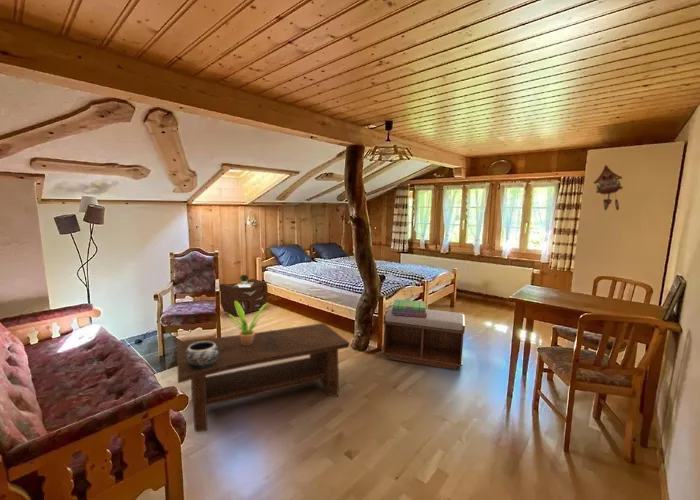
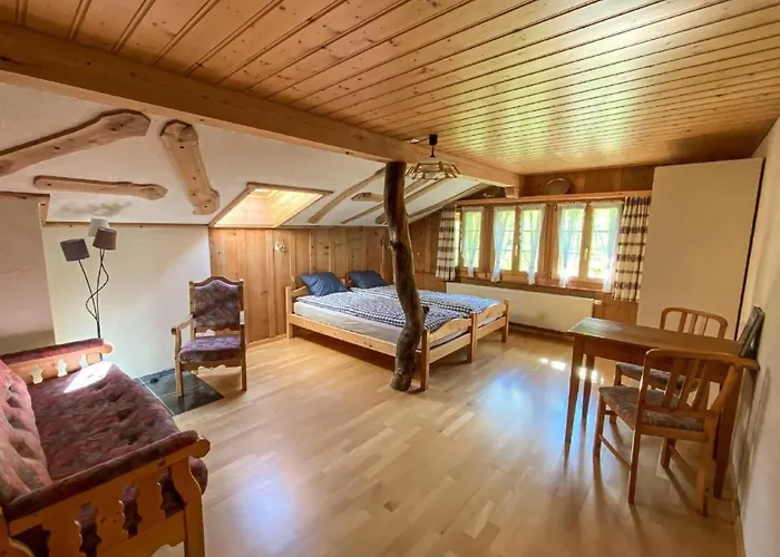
- bench (423, 335)
- cuckoo clock (607, 187)
- potted plant (246, 324)
- stack of books (409, 307)
- nightstand (244, 292)
- coffee table (265, 369)
- decorative bowl (202, 354)
